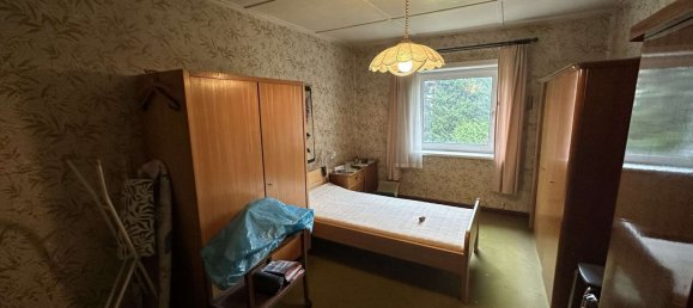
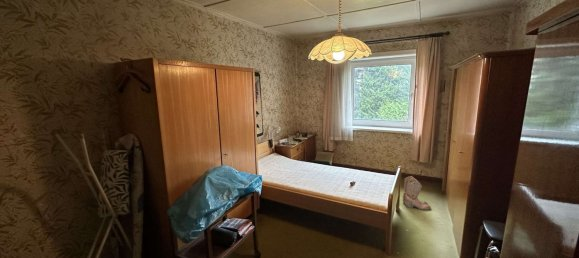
+ boots (417, 191)
